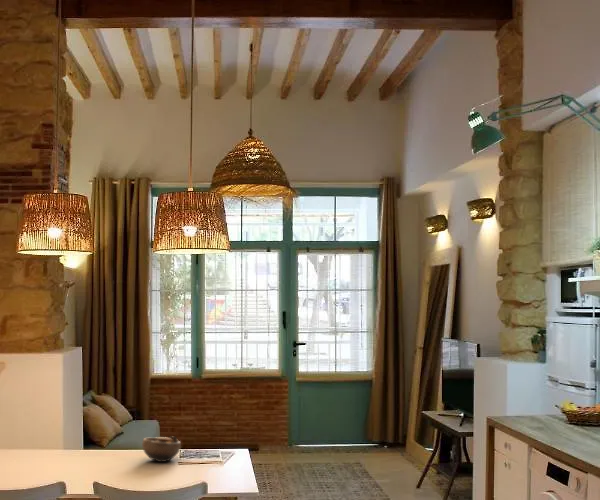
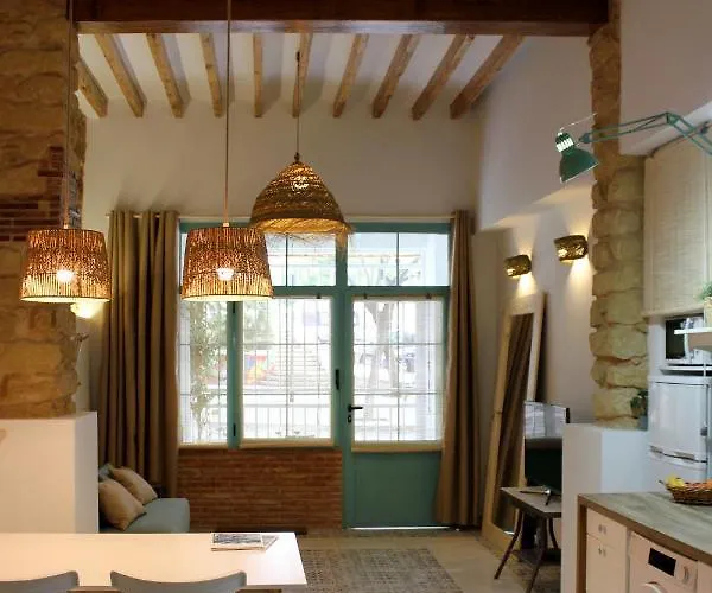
- bowl (161, 447)
